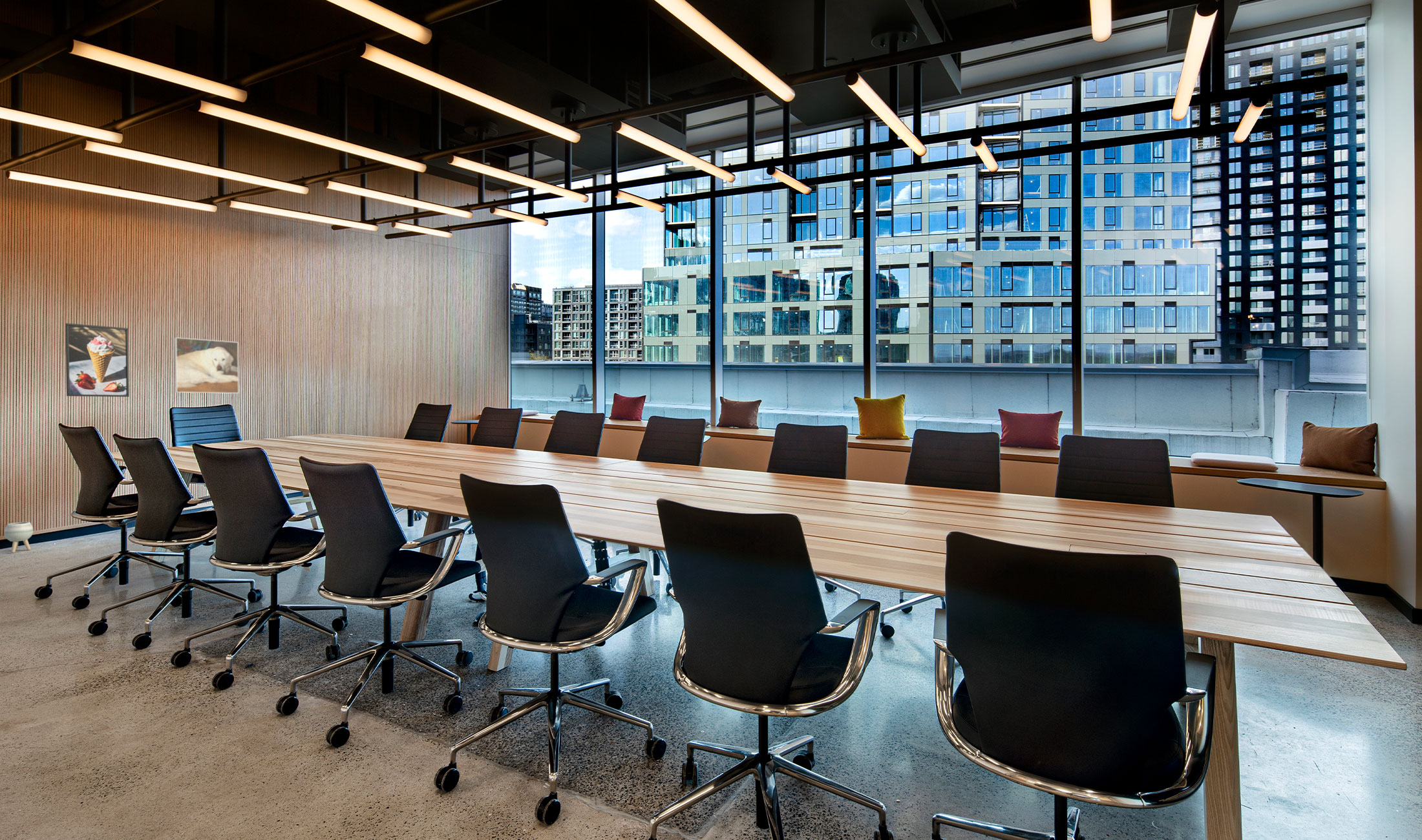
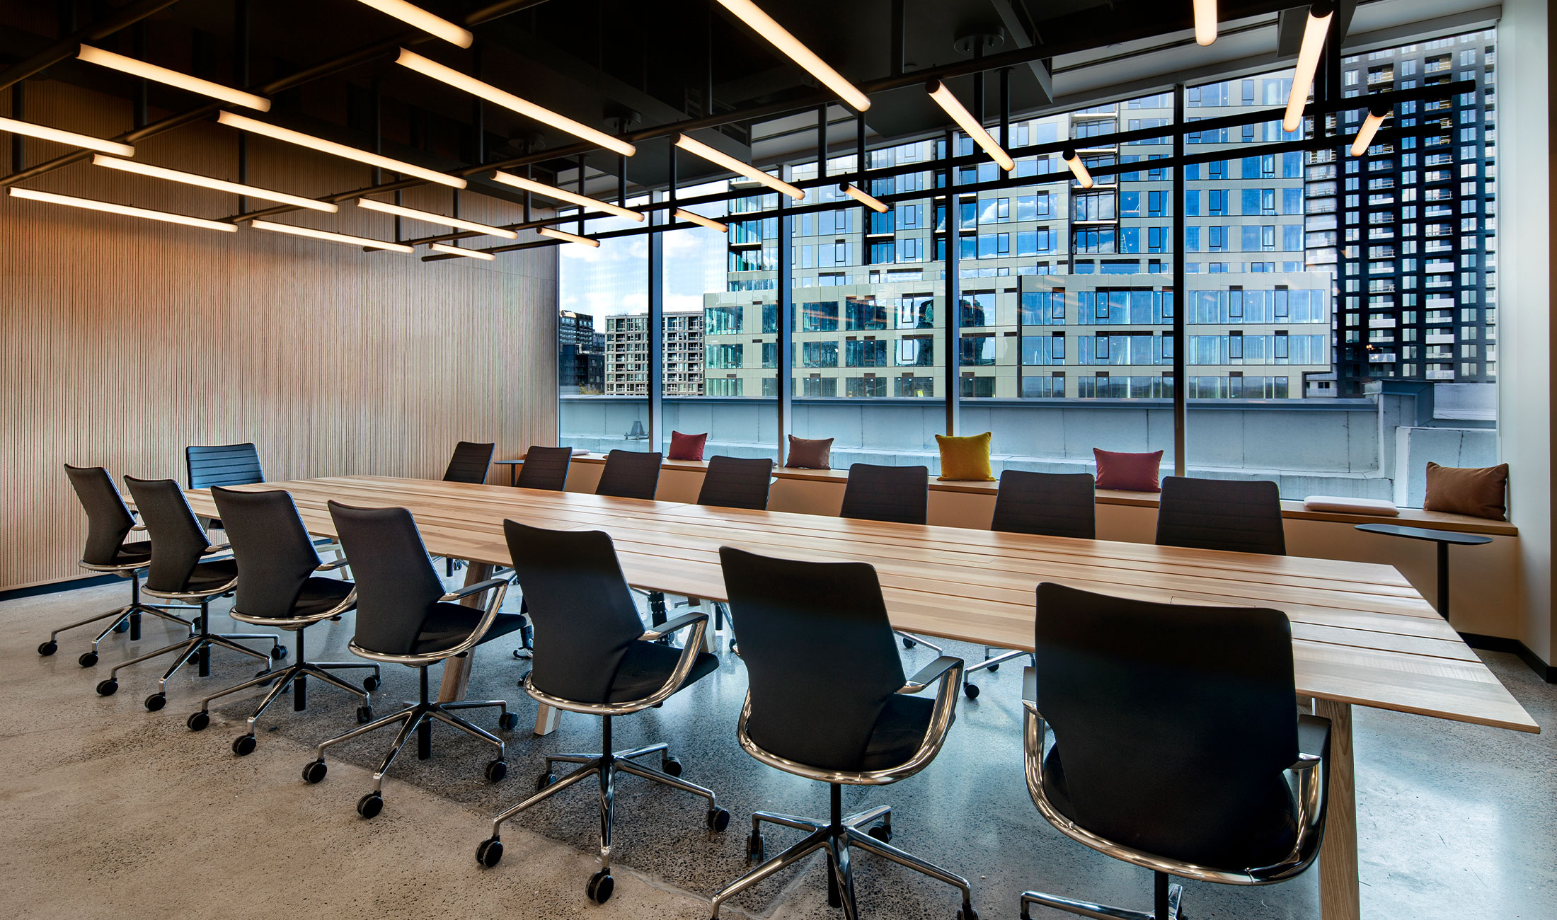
- planter (19, 537)
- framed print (98, 361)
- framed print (207, 366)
